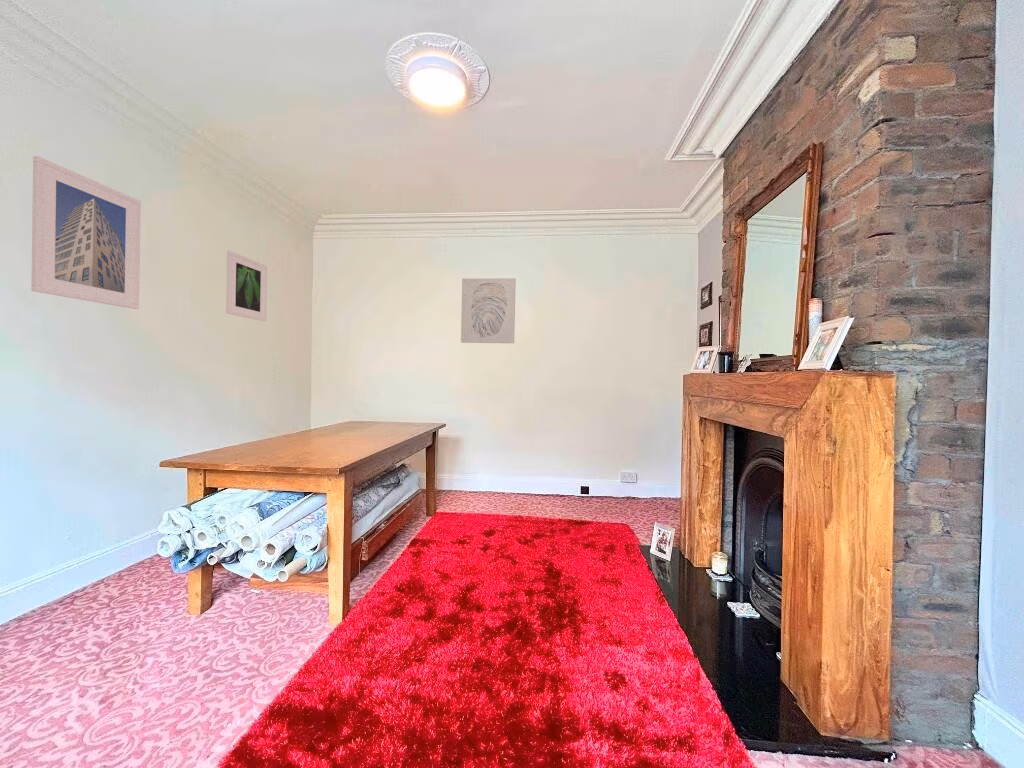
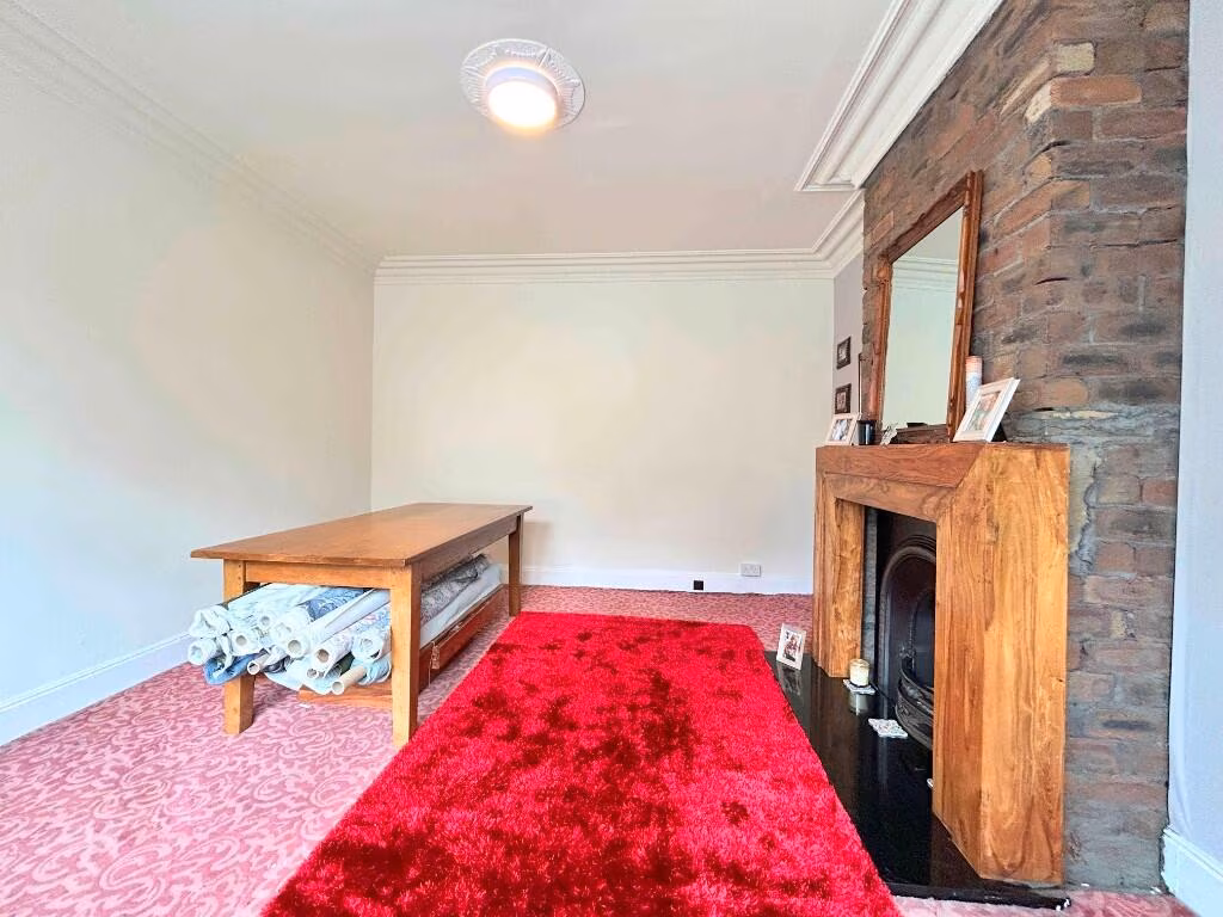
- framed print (91, 241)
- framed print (247, 288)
- wall art (488, 310)
